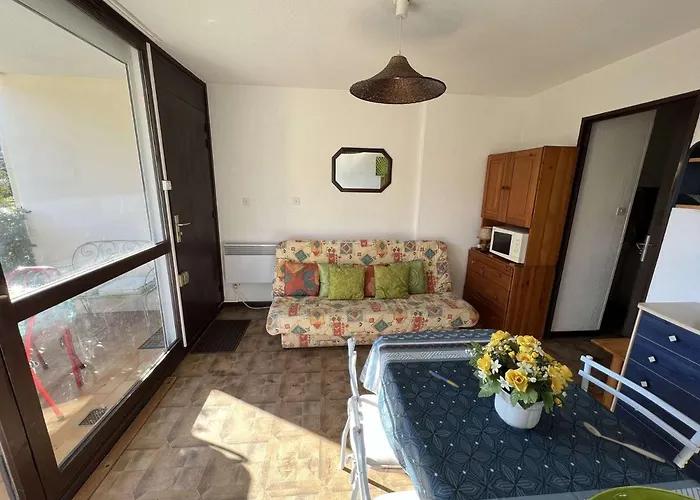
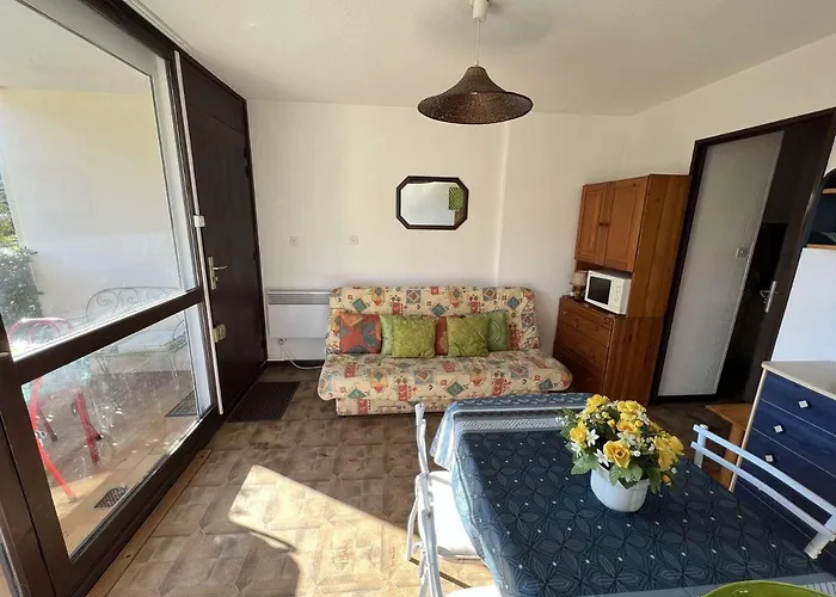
- spoon (621, 443)
- pen (443, 379)
